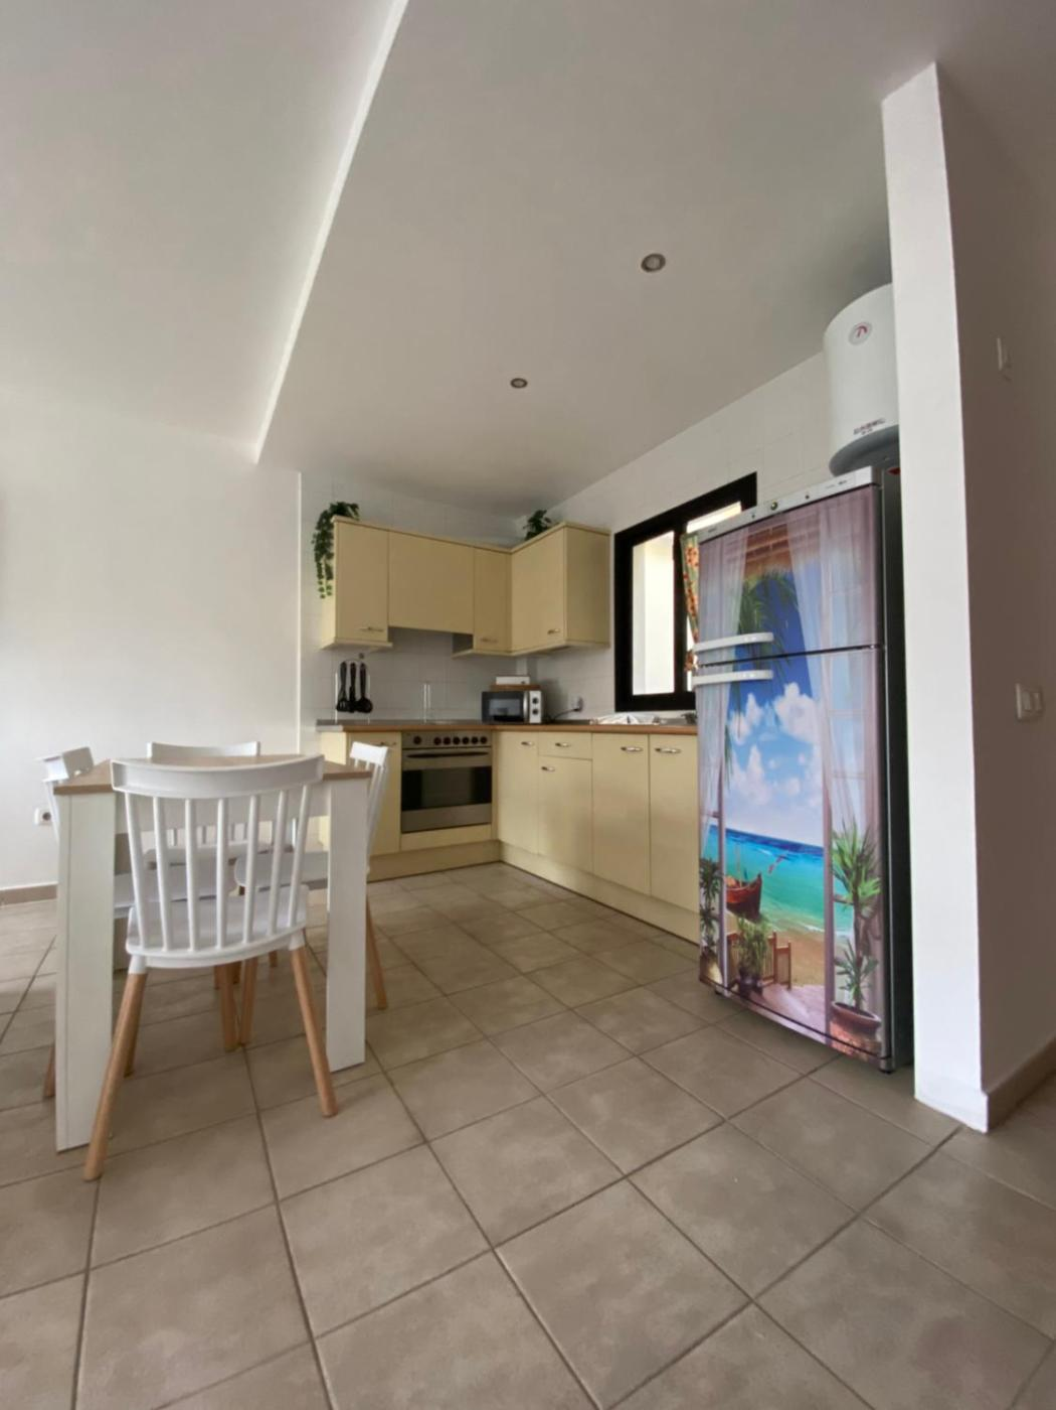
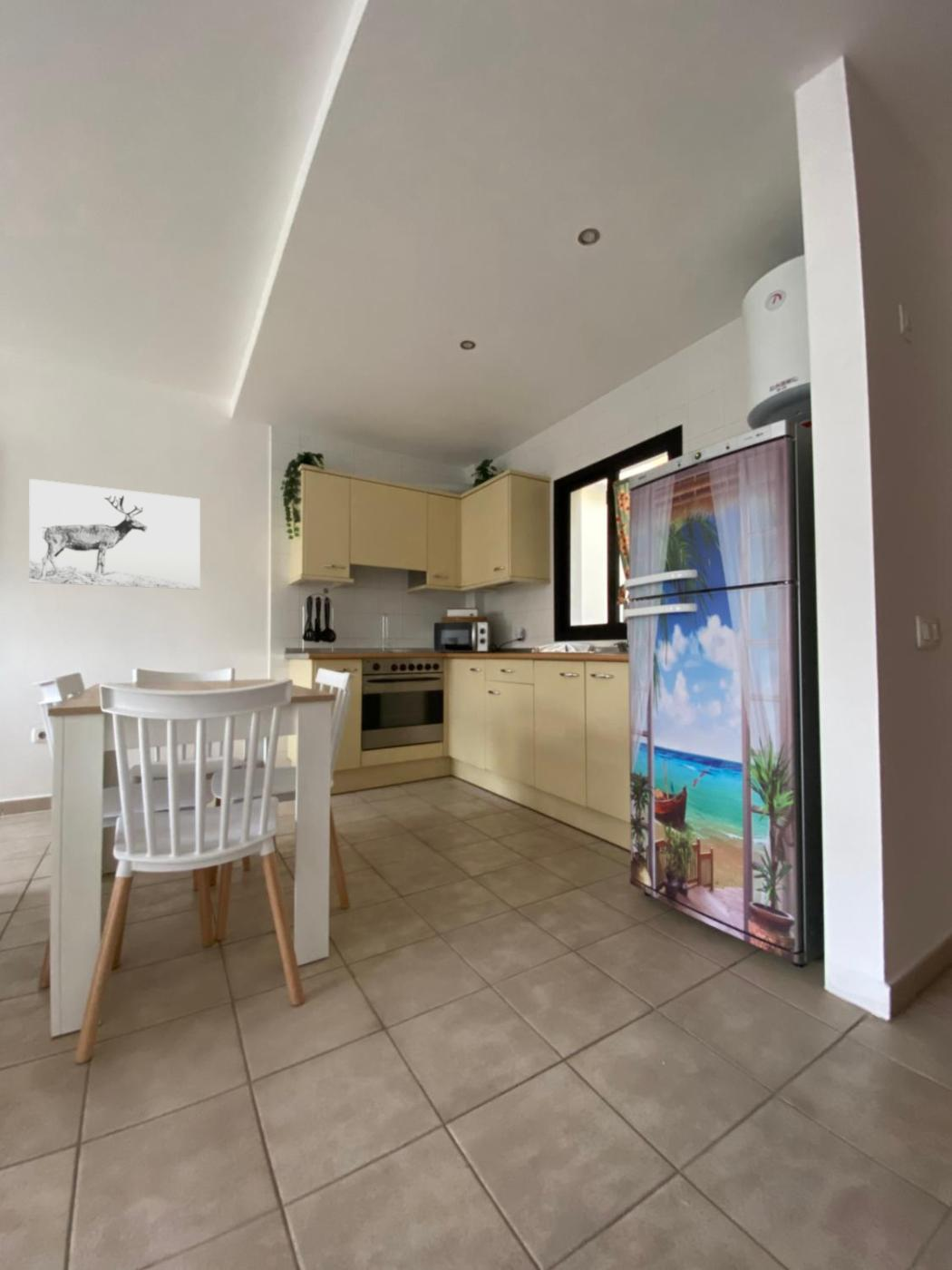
+ wall art (121, 538)
